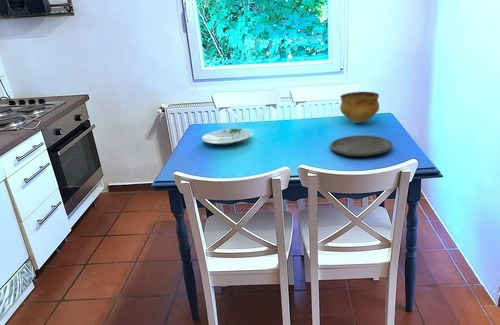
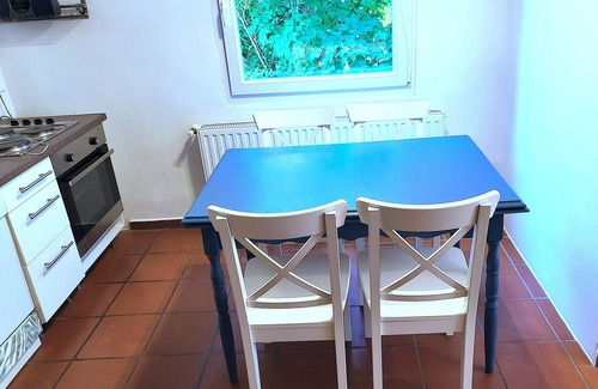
- bowl (359, 108)
- plate (360, 146)
- plate (227, 138)
